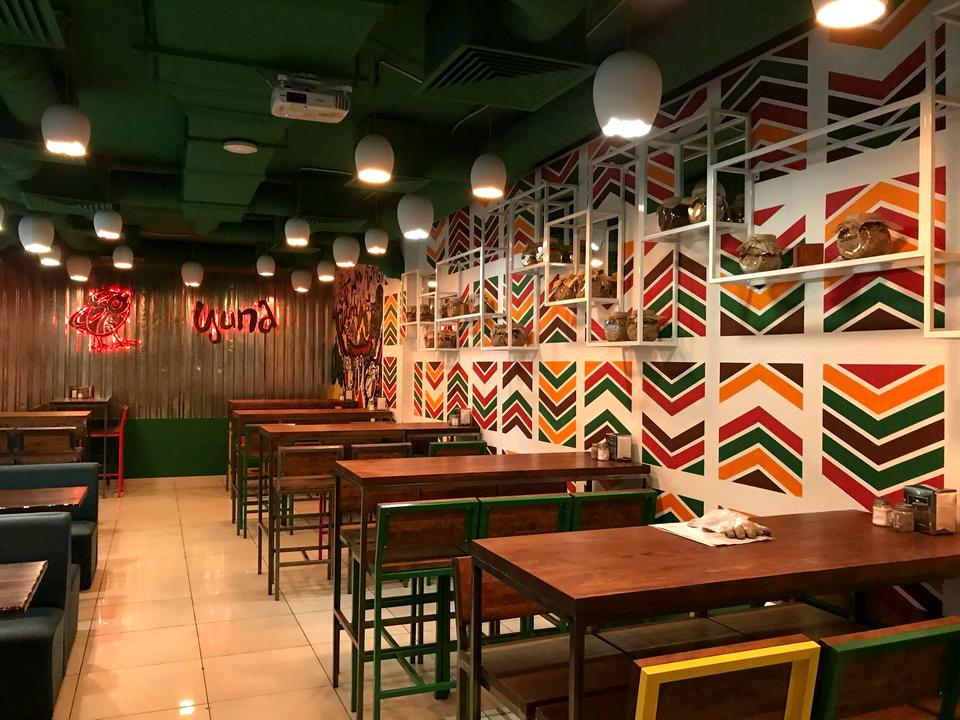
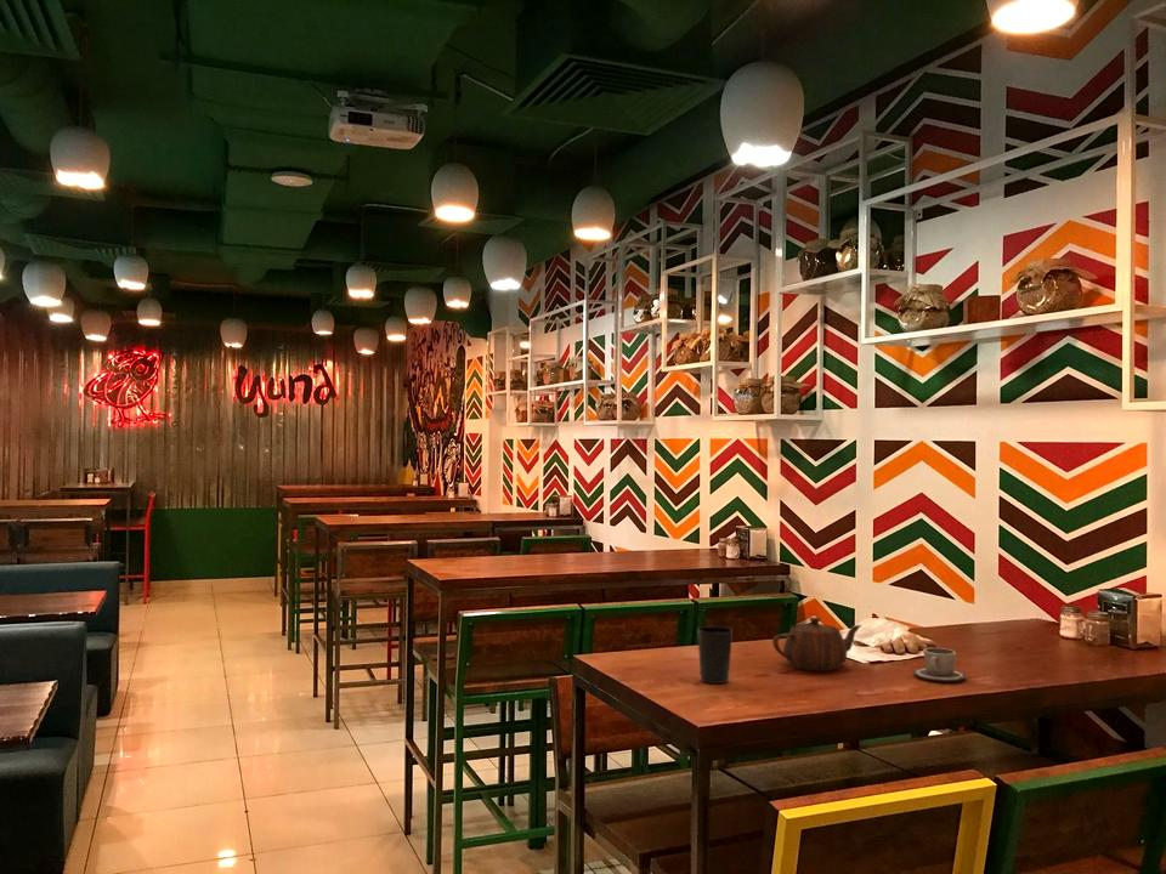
+ teapot (817, 641)
+ cup (939, 663)
+ cup (714, 654)
